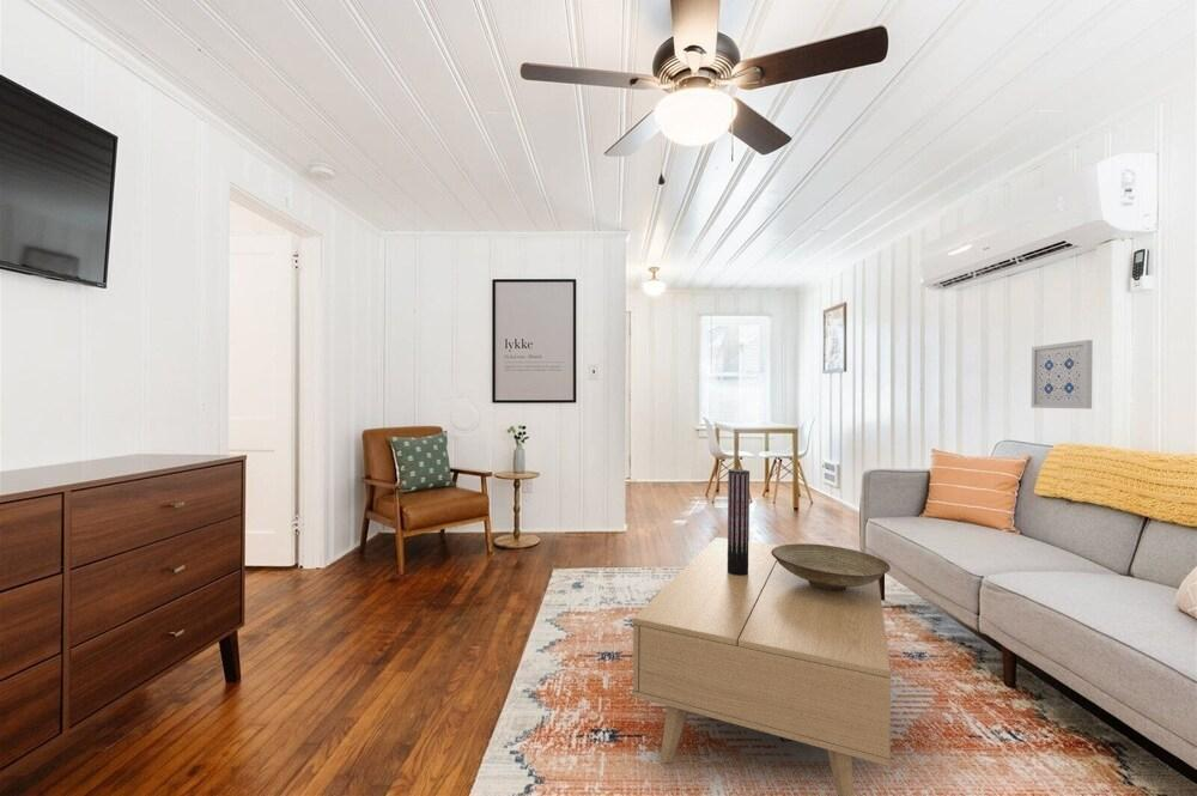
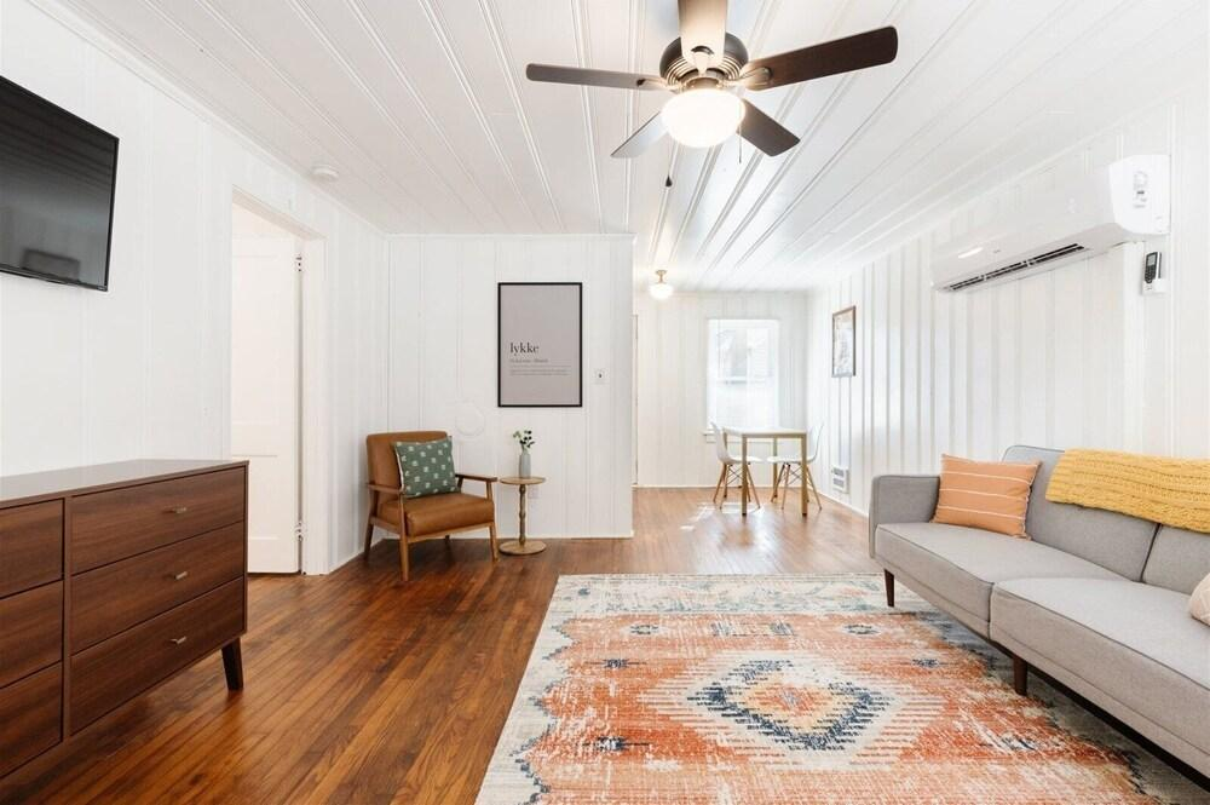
- coffee table (771, 642)
- decorative bowl (827, 570)
- cylinder (737, 521)
- wall art (1059, 376)
